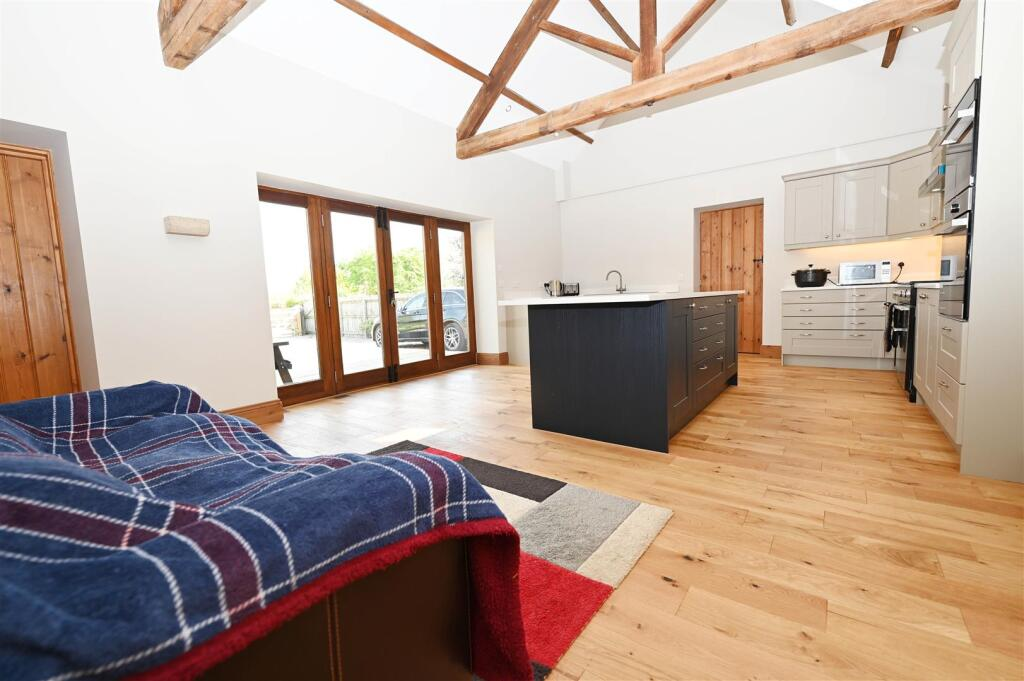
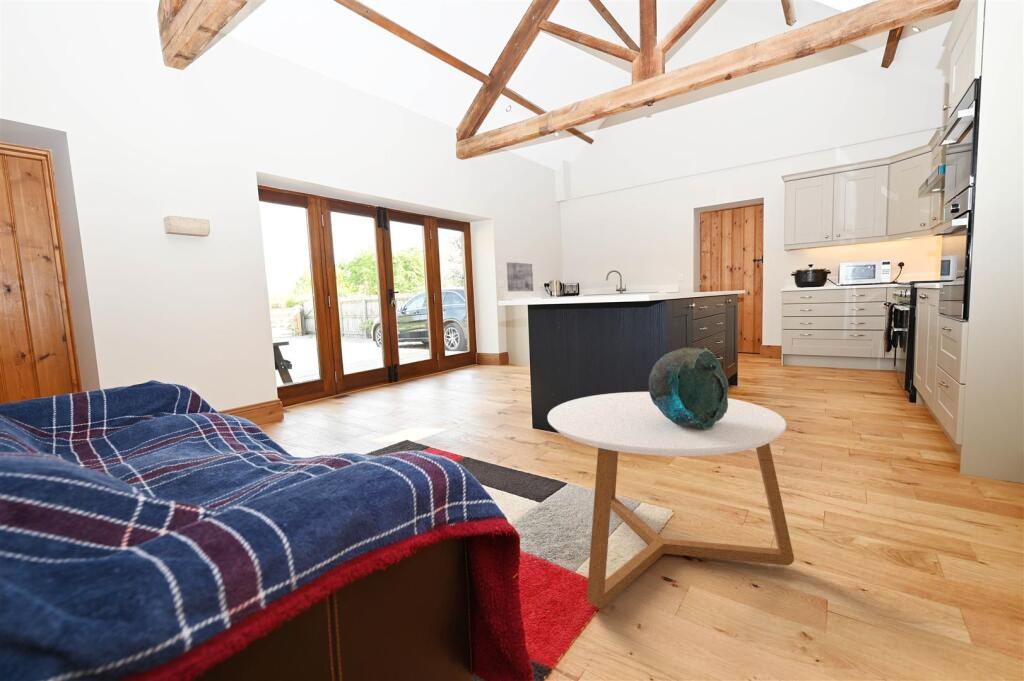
+ decorative bowl (690, 384)
+ wall art (520, 277)
+ coffee table (660, 455)
